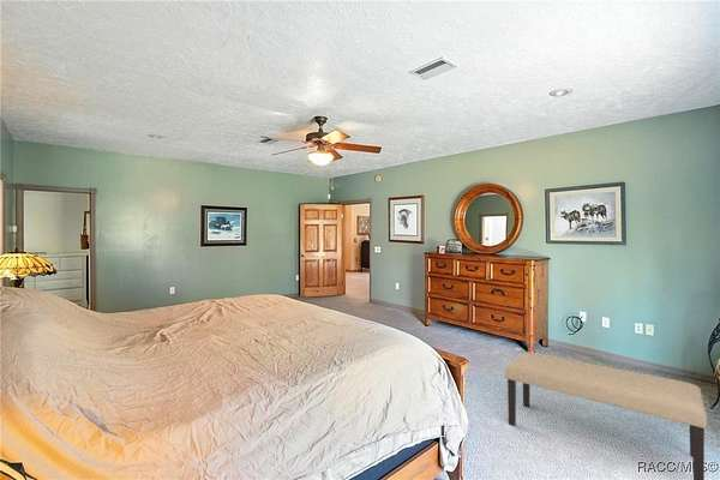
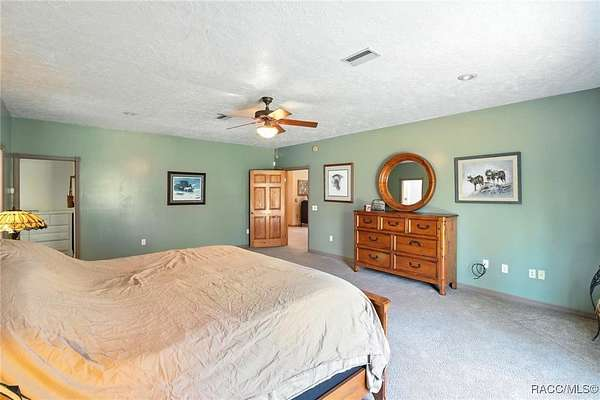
- bench (596, 401)
